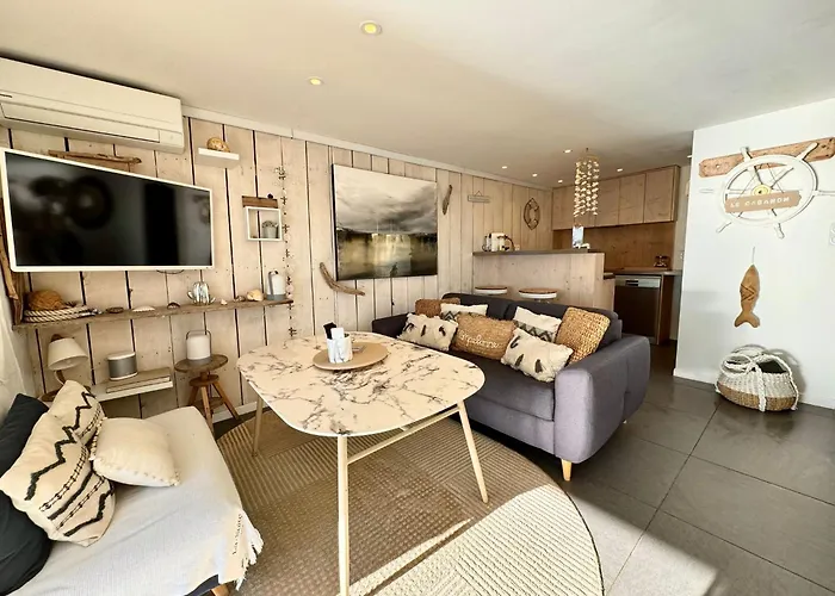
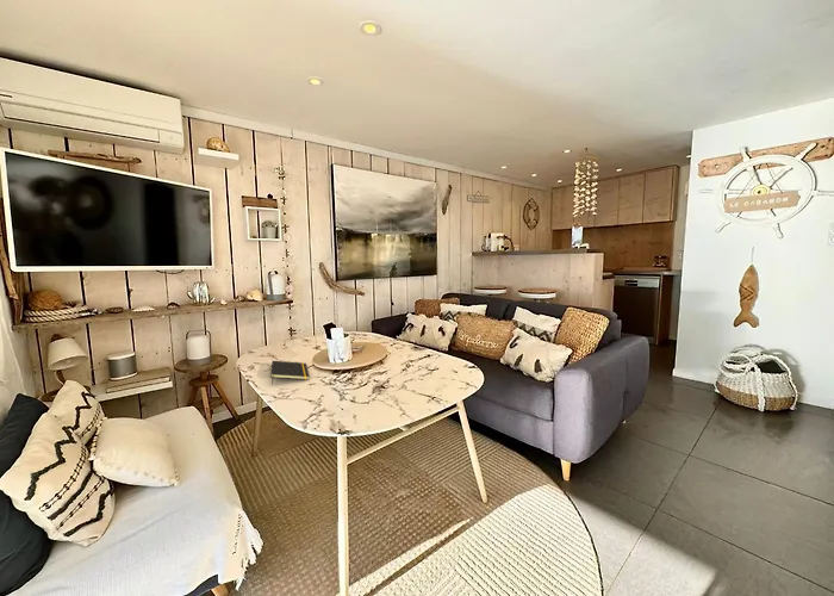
+ notepad (290, 370)
